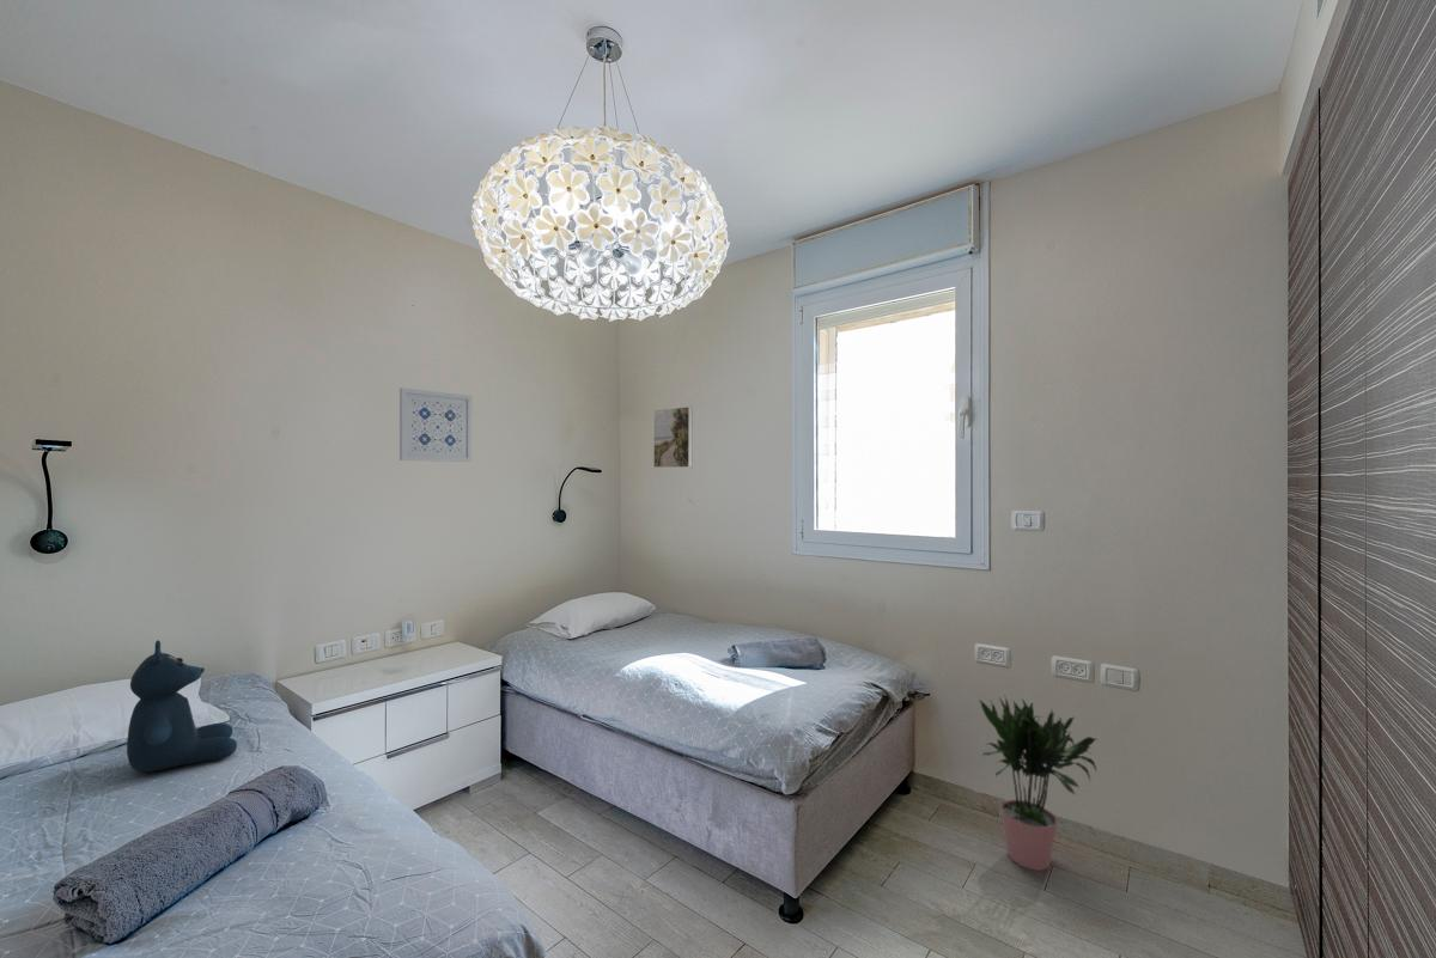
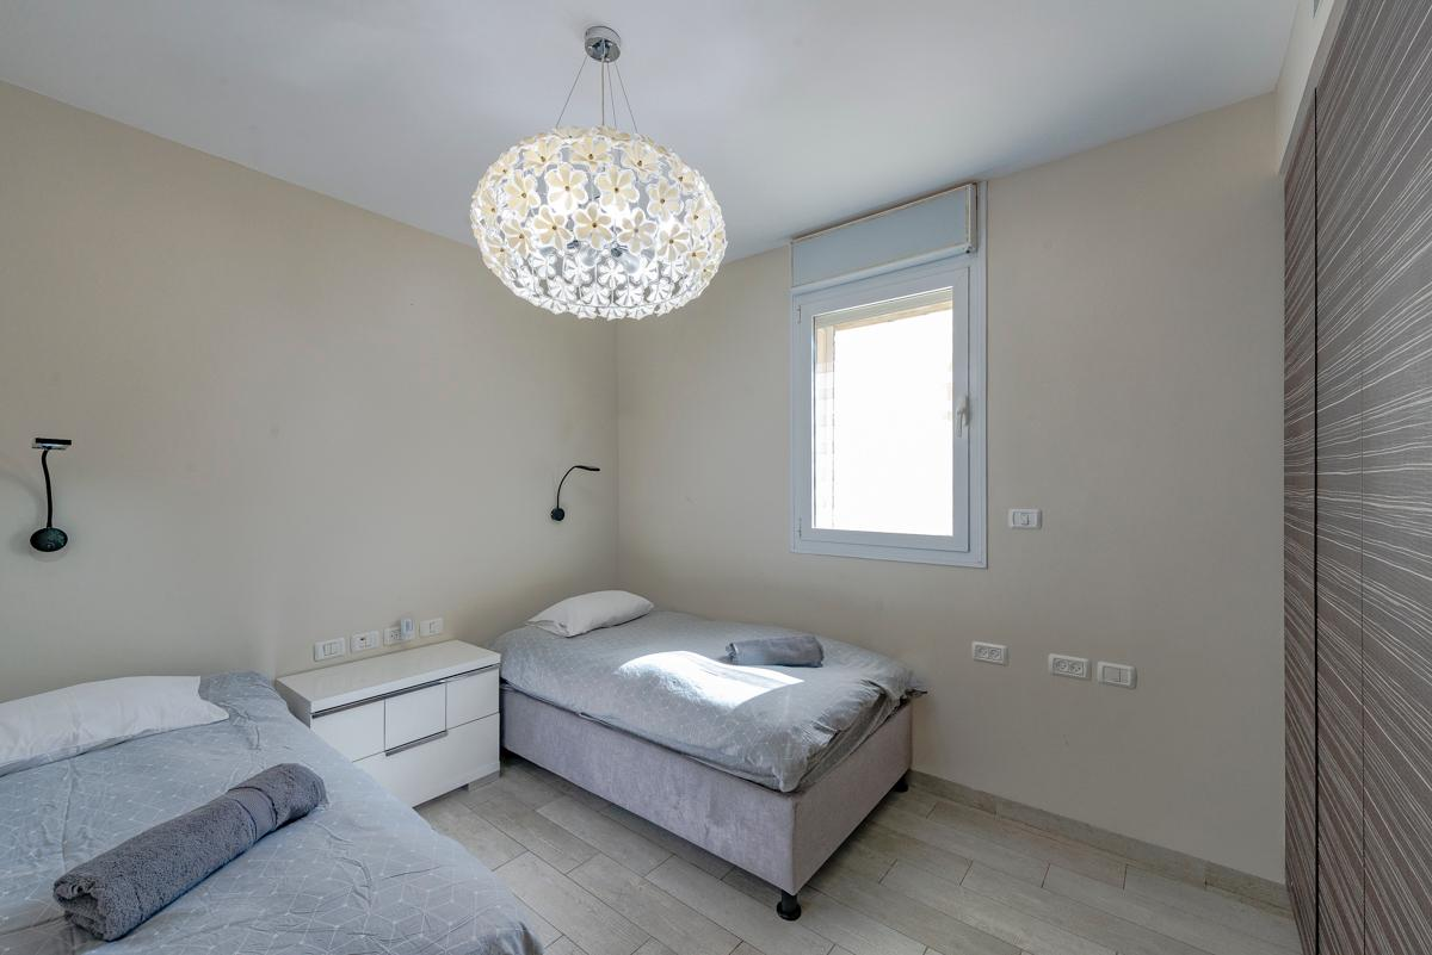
- potted plant (1040, 777)
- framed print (673, 438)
- wall art (437, 426)
- stuffed bear (183, 700)
